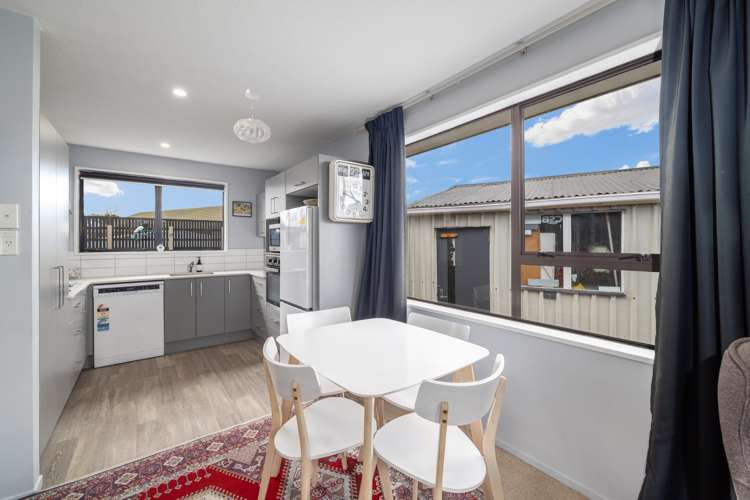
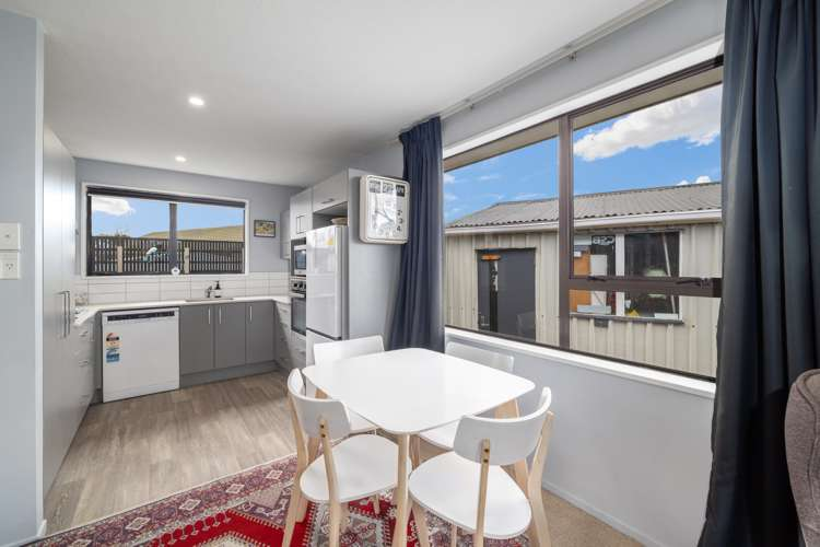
- pendant light (252, 117)
